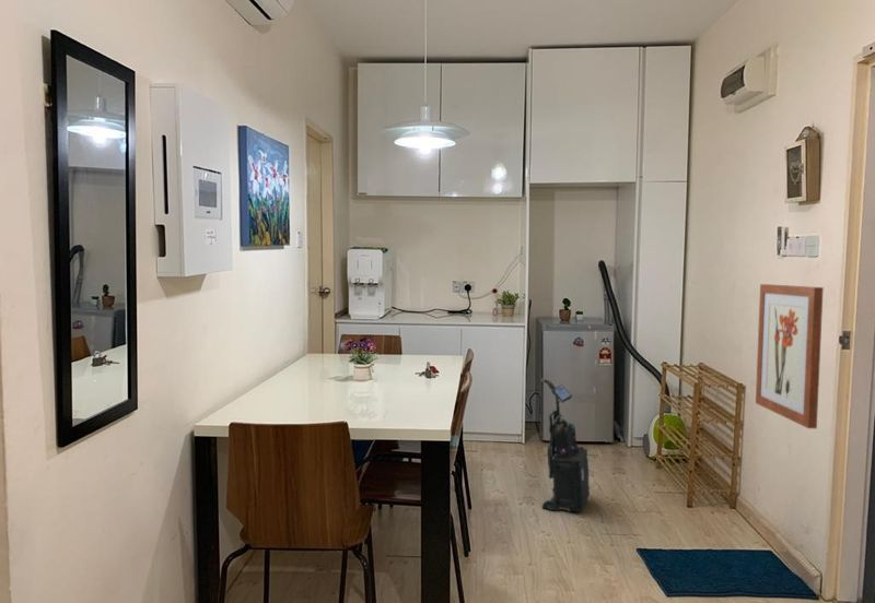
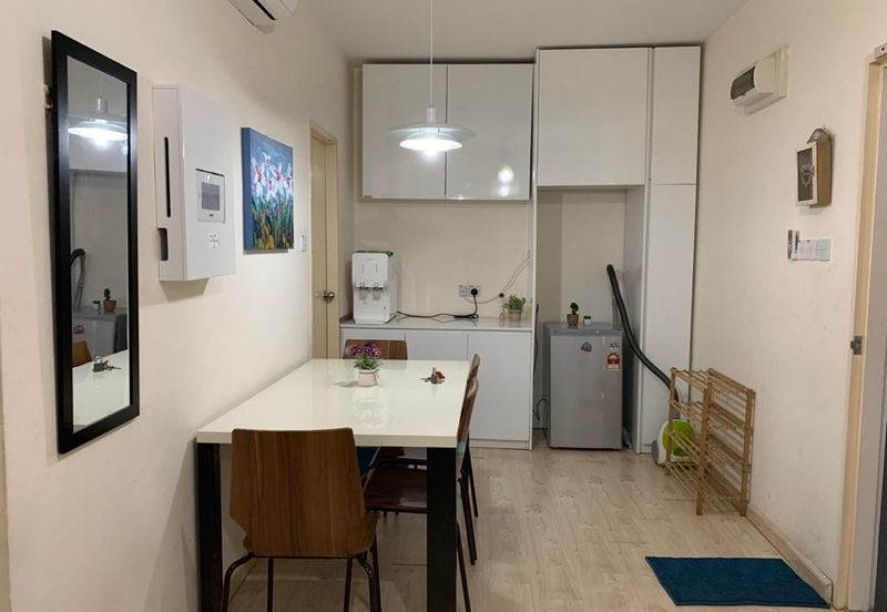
- vacuum cleaner (562, 442)
- wall art (785, 351)
